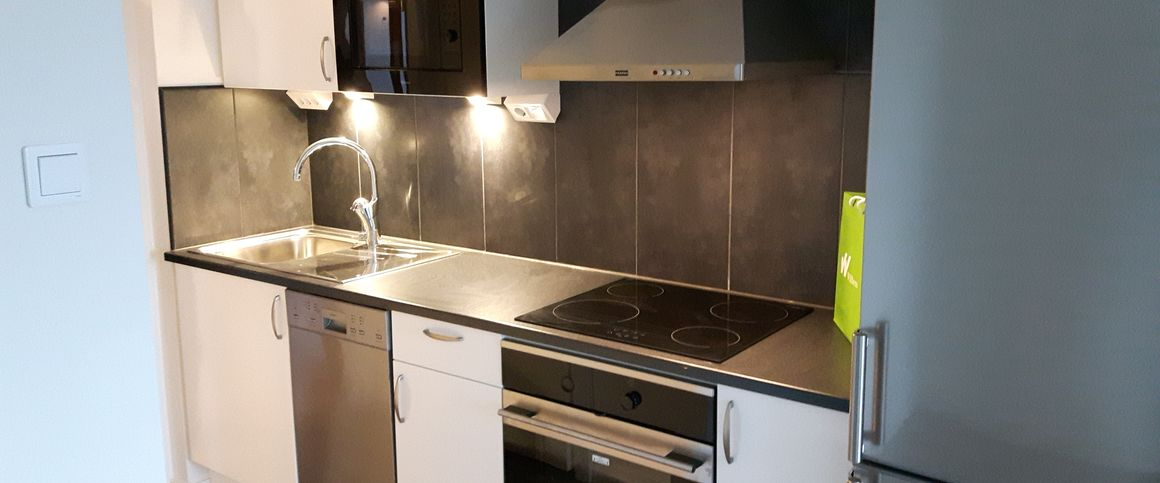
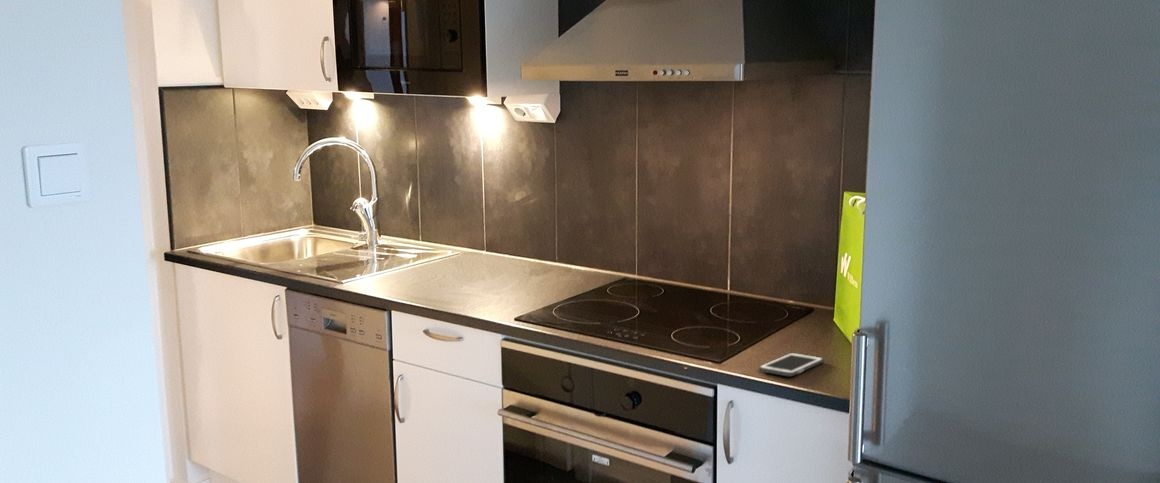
+ cell phone (791, 364)
